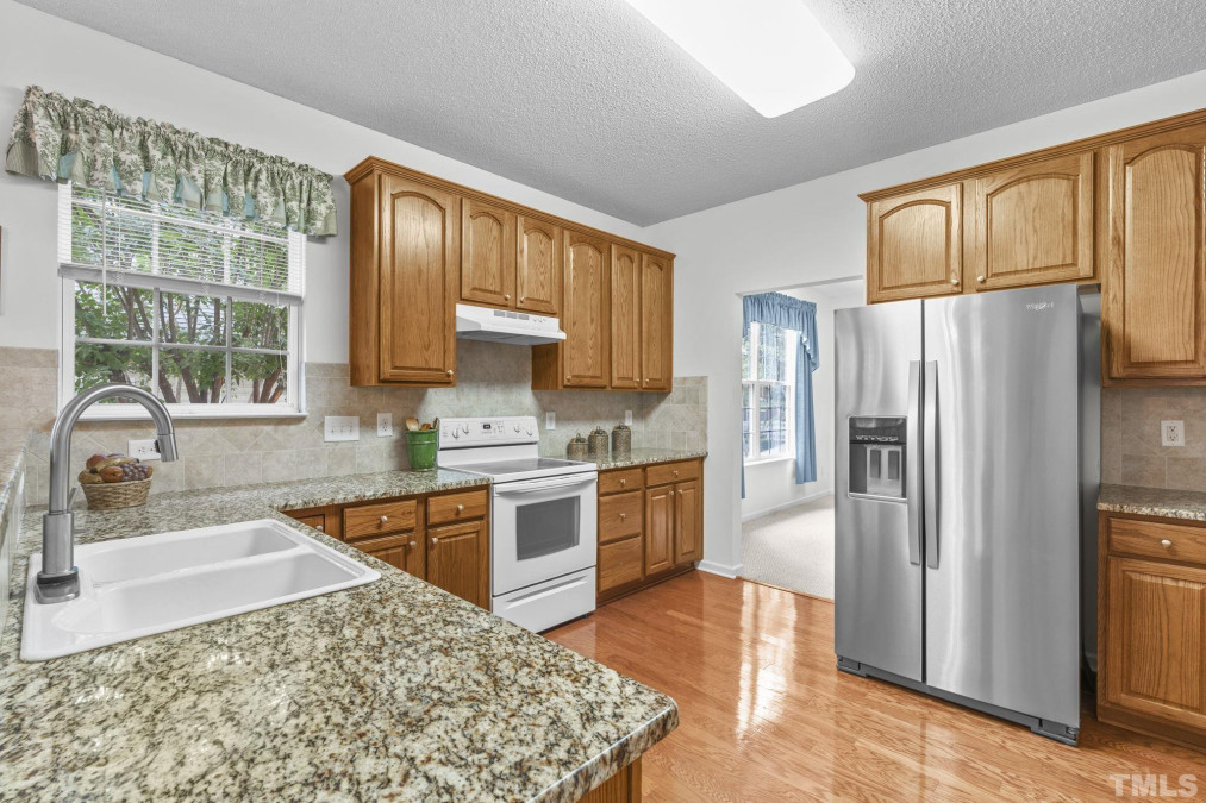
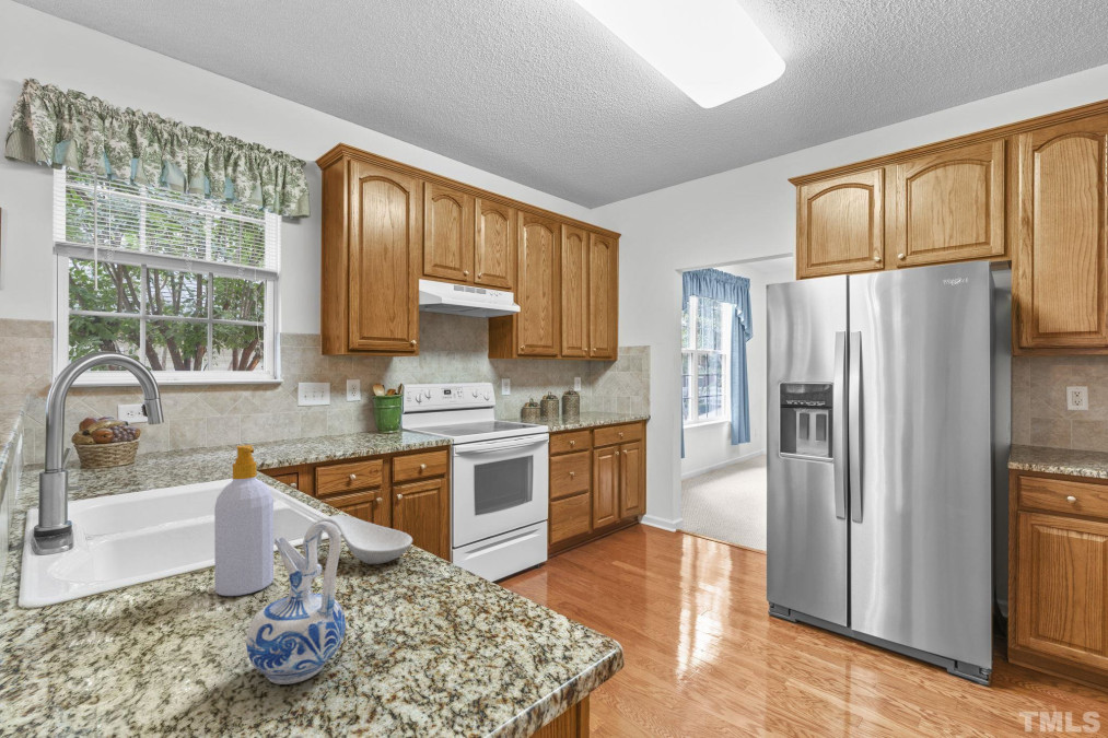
+ soap bottle (245, 516)
+ spoon rest (355, 537)
+ ceramic pitcher (298, 595)
